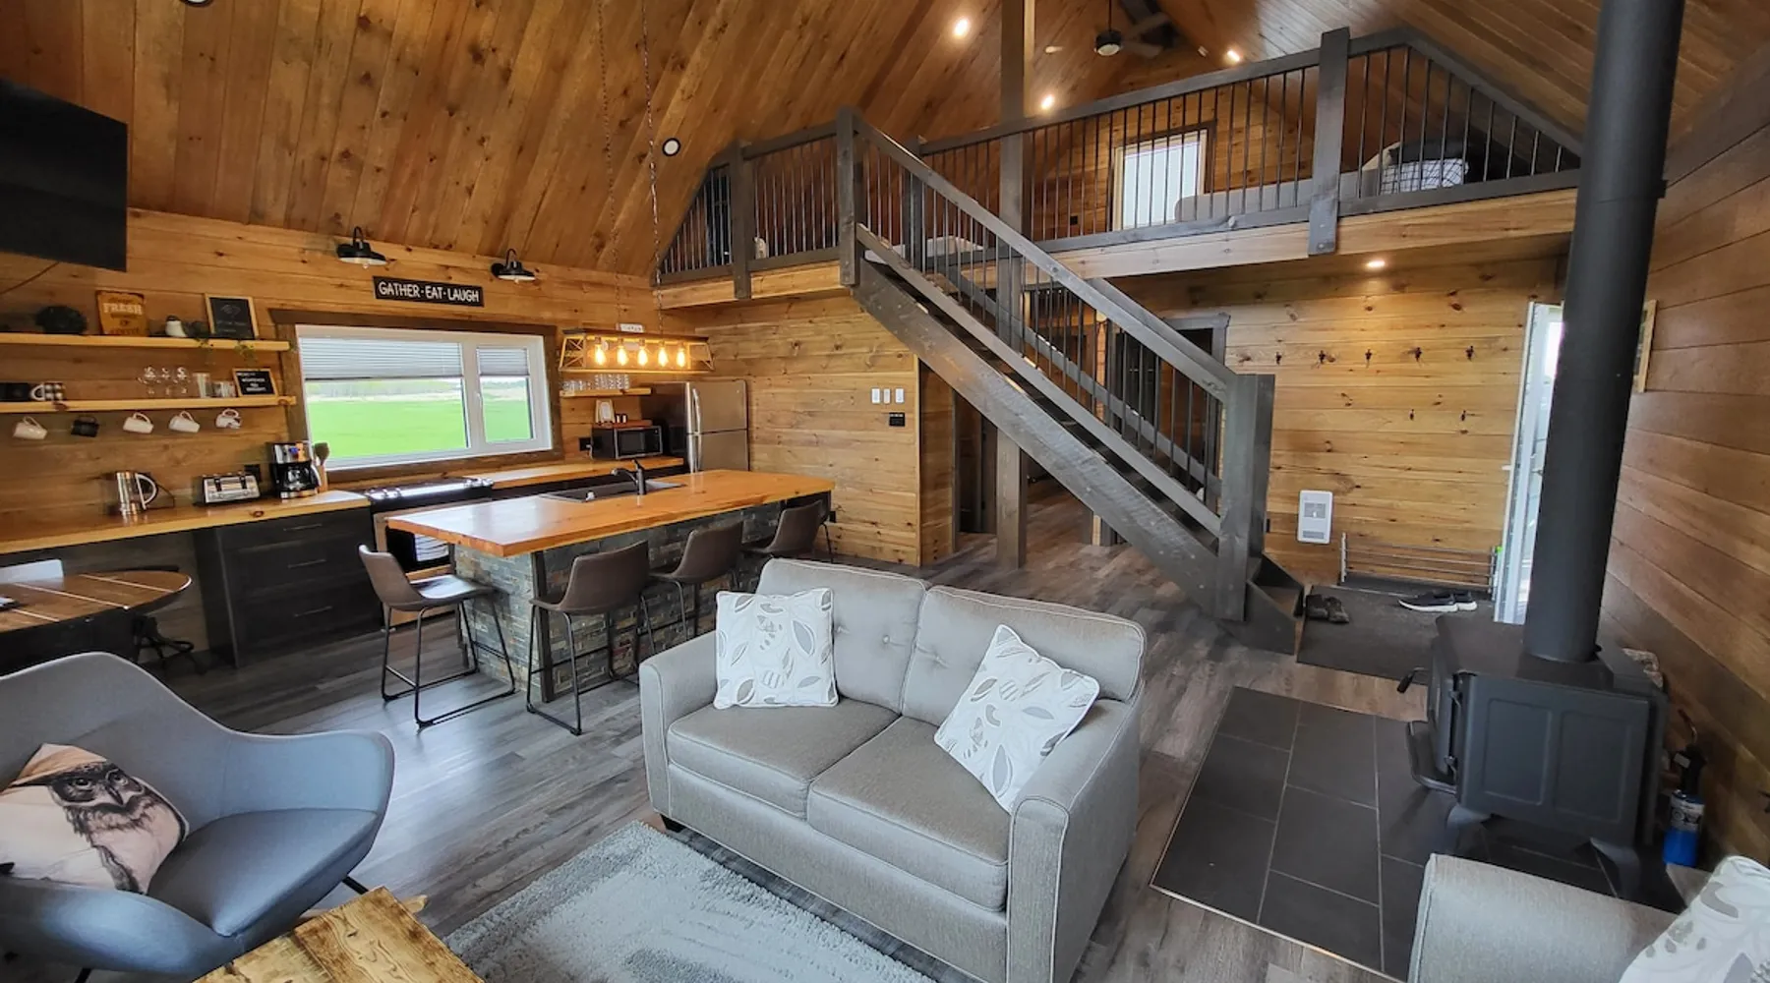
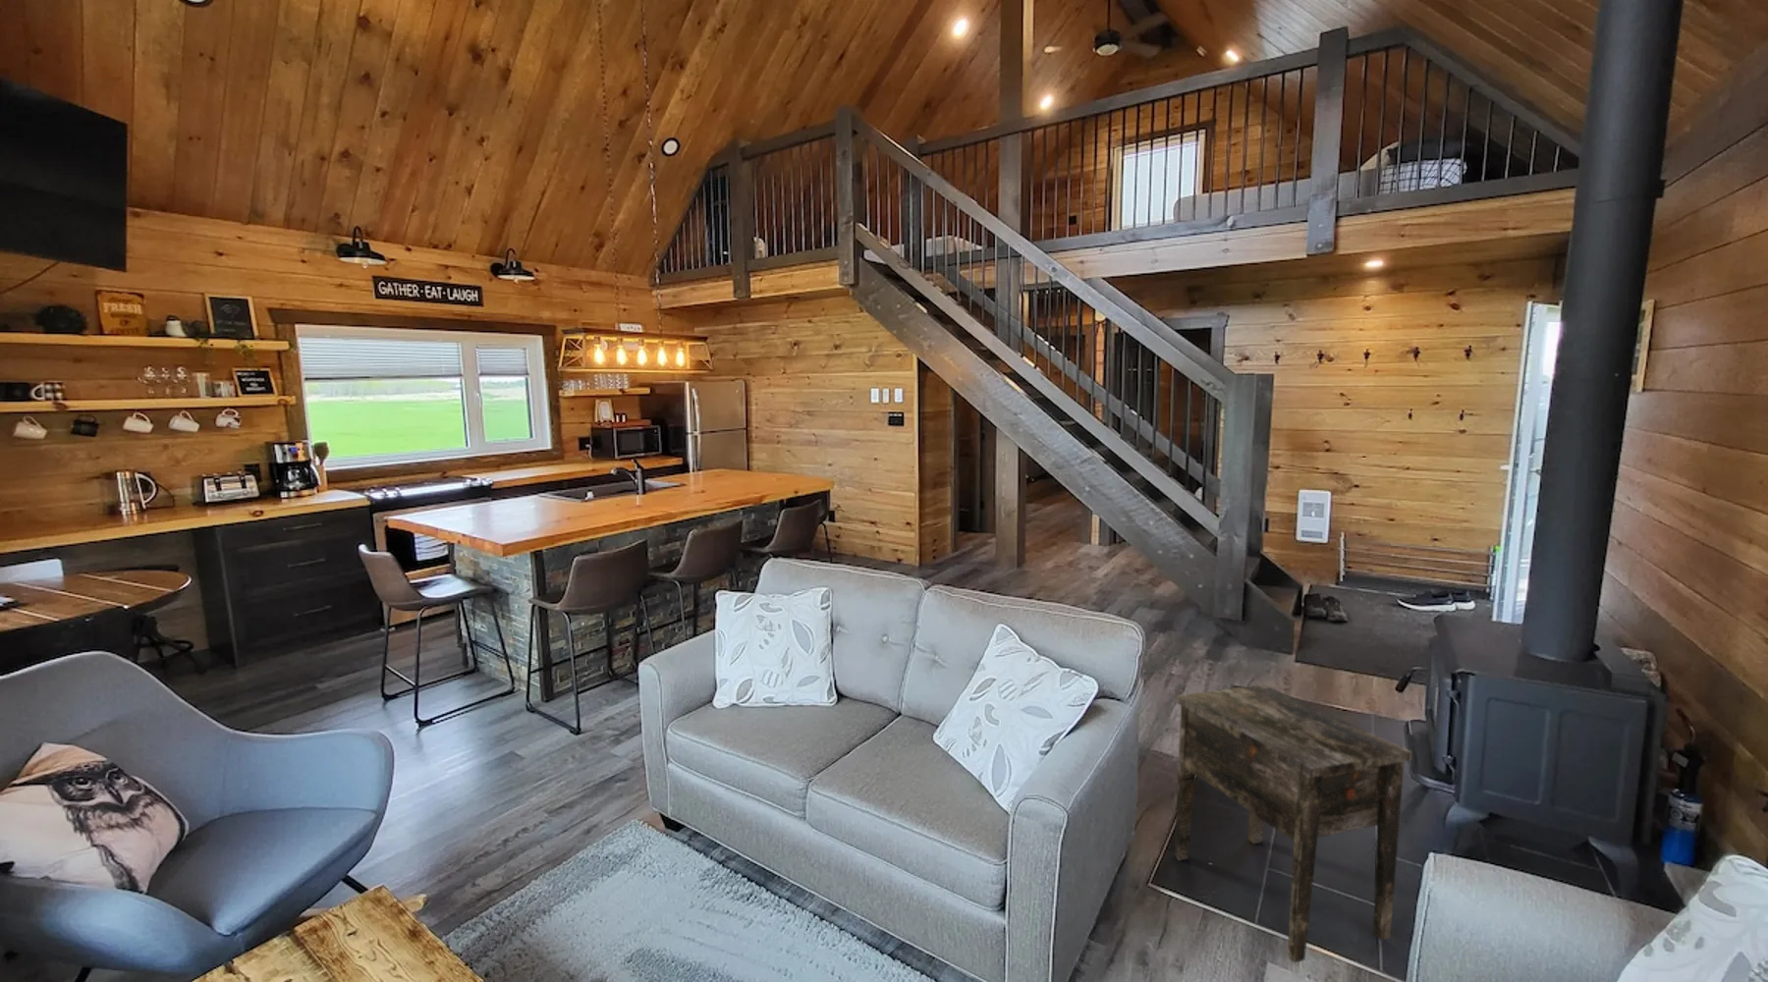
+ side table (1278, 808)
